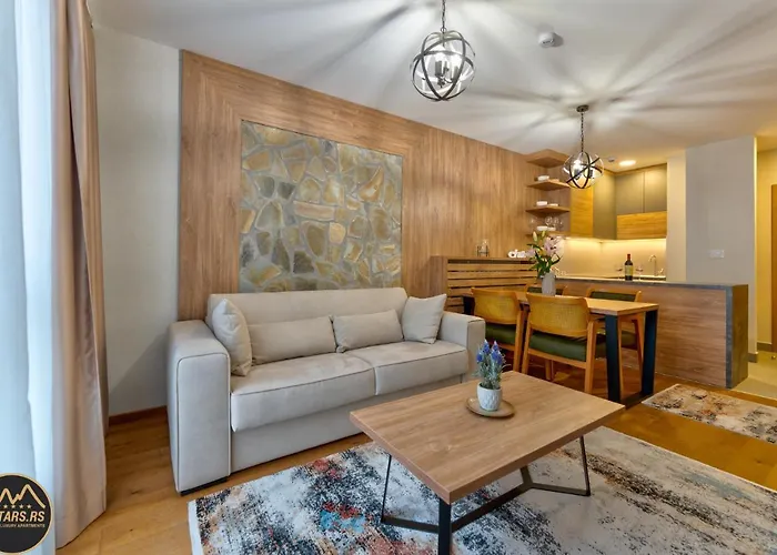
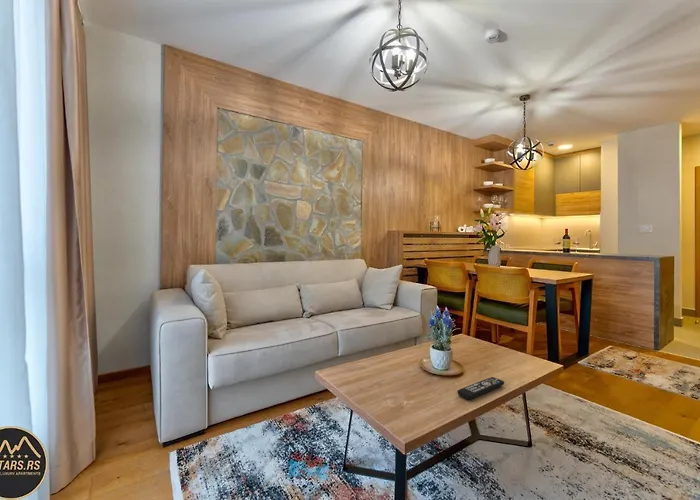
+ remote control (481, 387)
